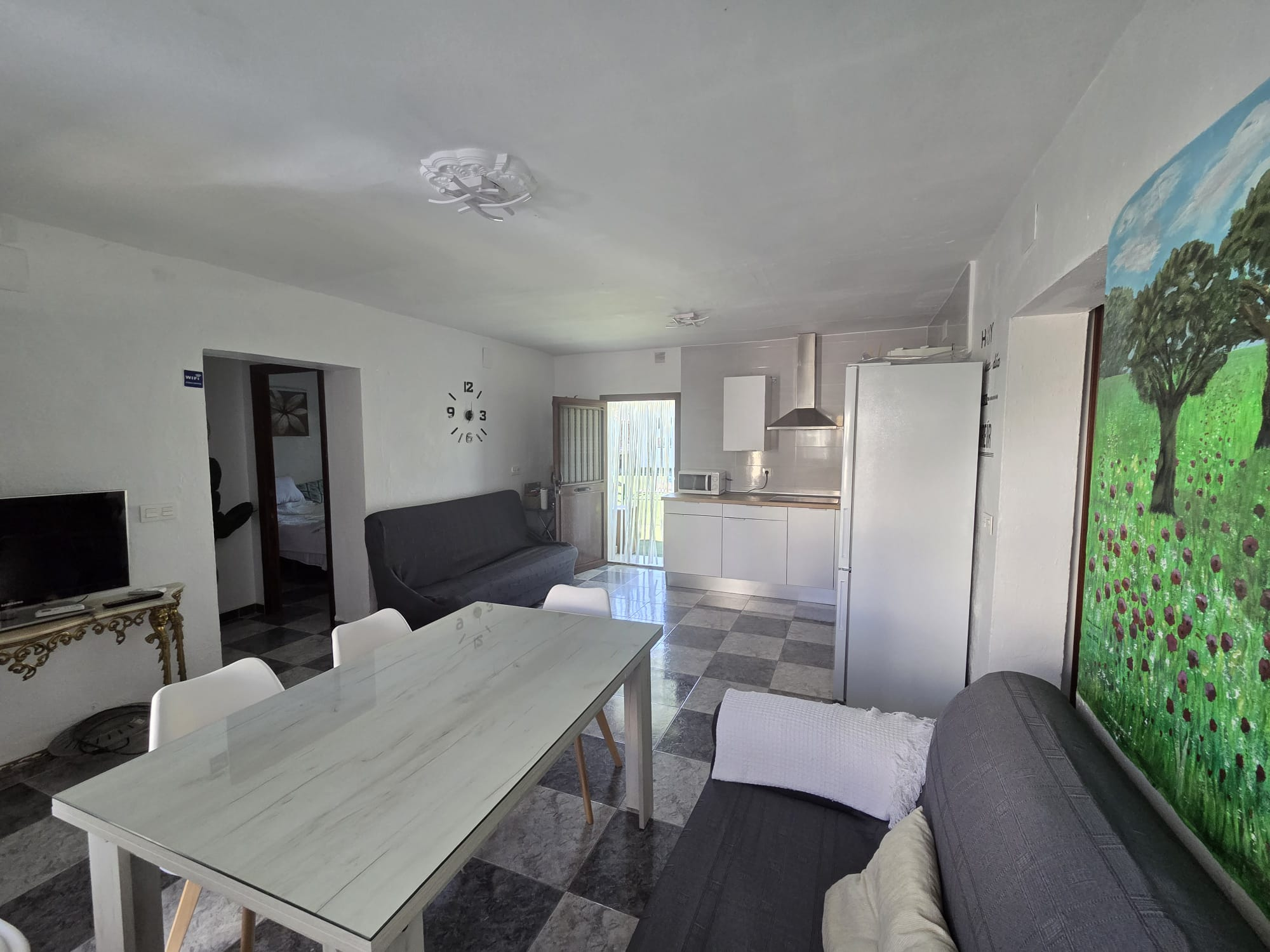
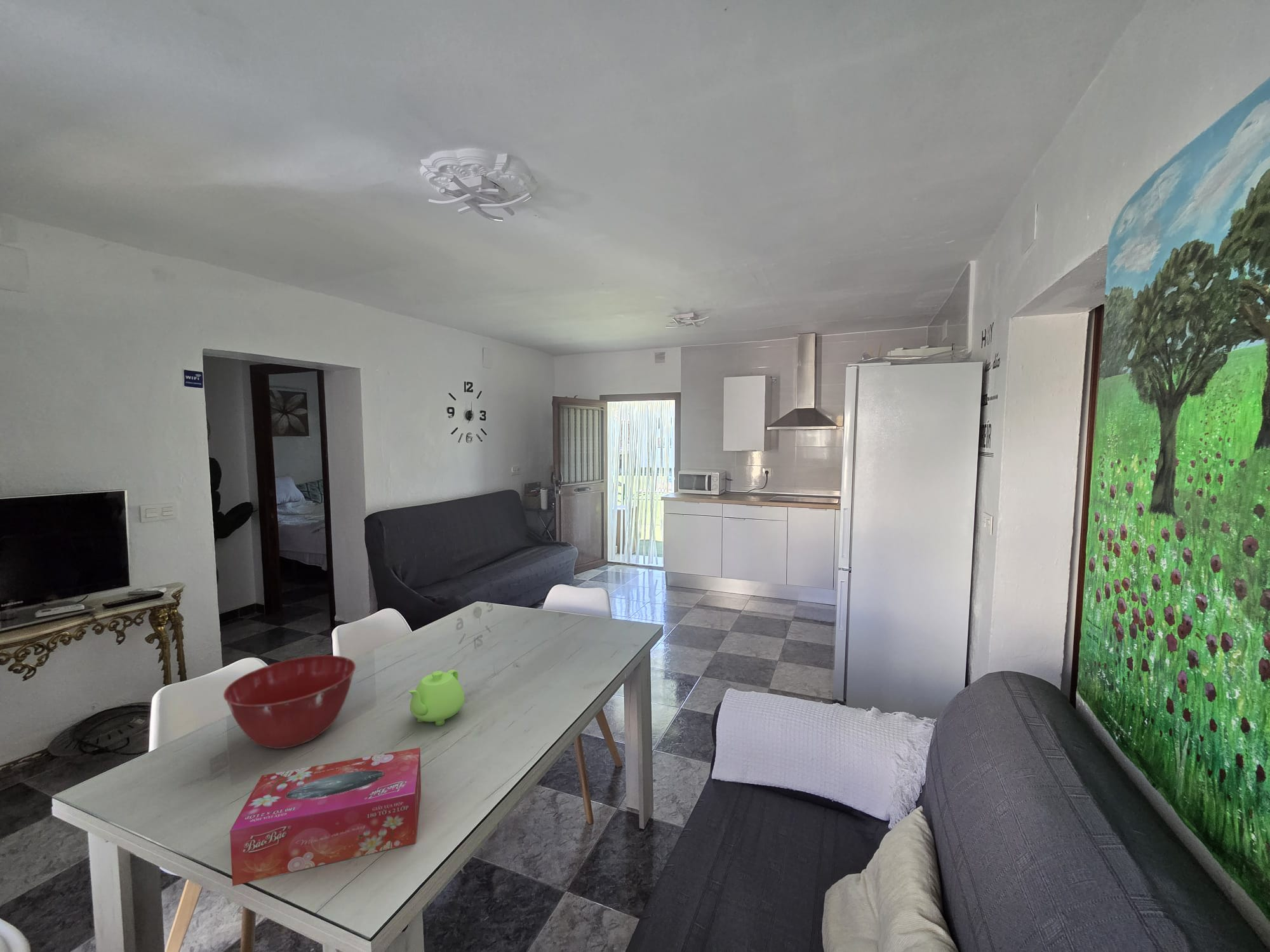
+ mixing bowl (294, 705)
+ tissue box (337, 809)
+ teakettle (435, 696)
